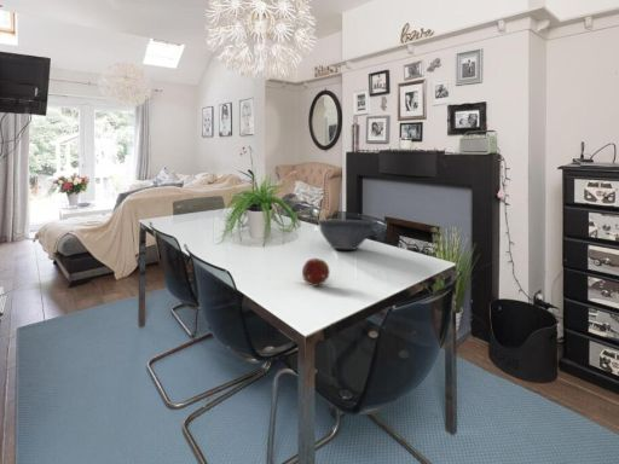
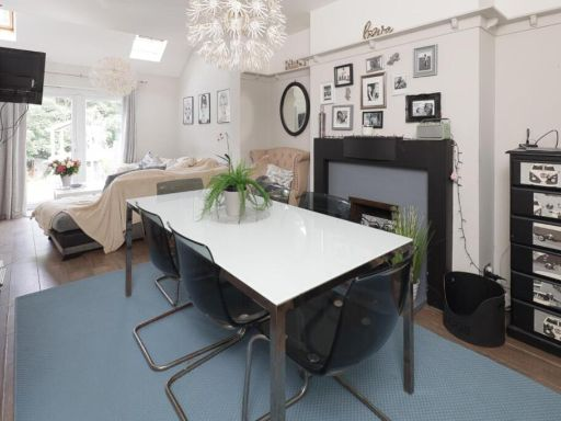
- fruit (317, 272)
- bowl (345, 233)
